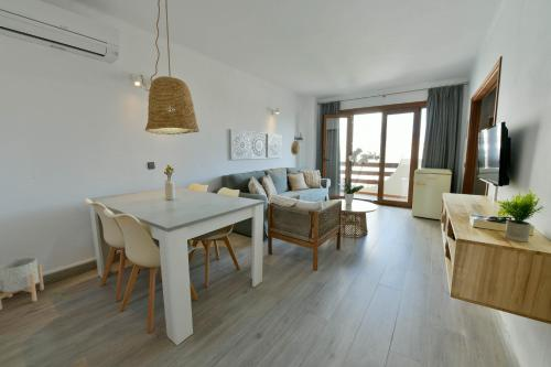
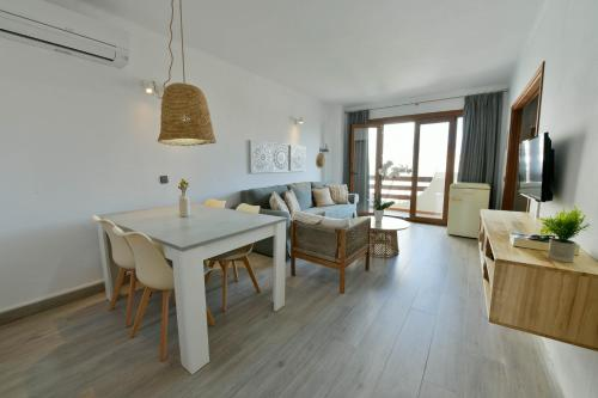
- planter (20, 280)
